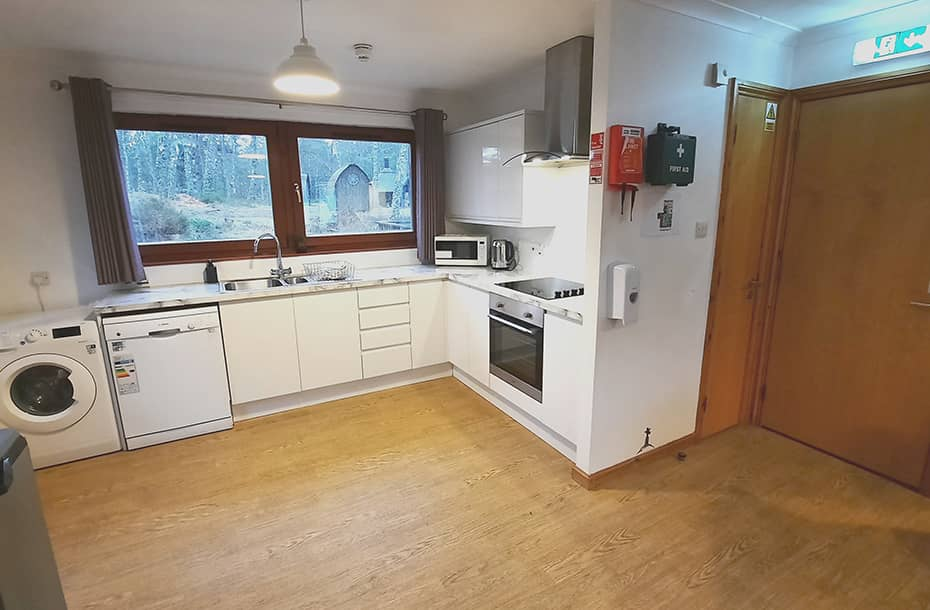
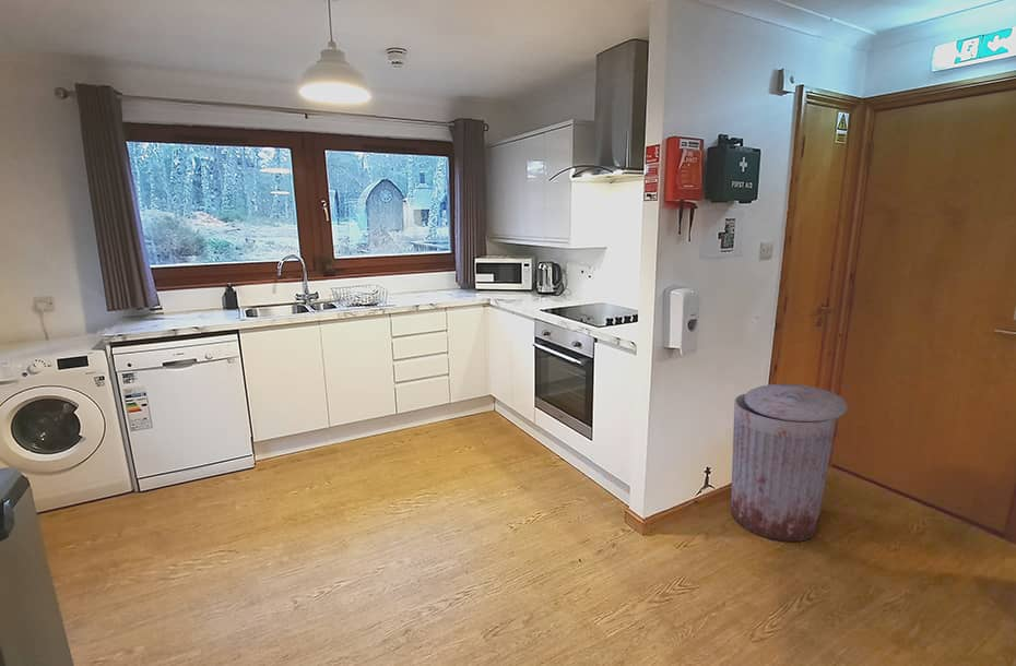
+ trash can (782, 456)
